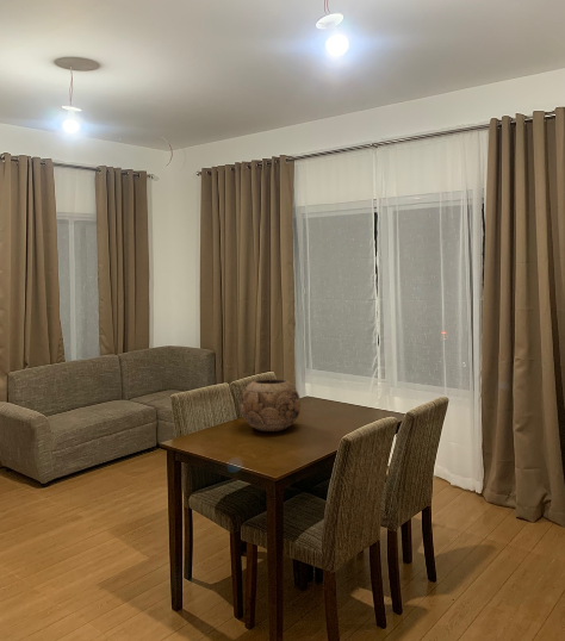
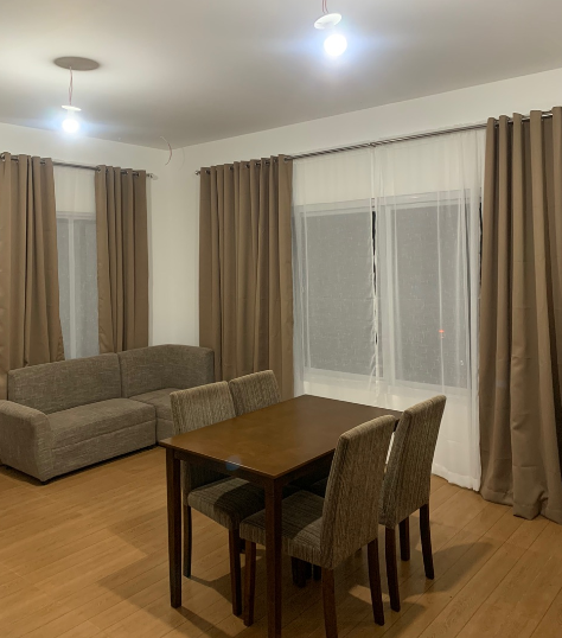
- decorative bowl (271, 404)
